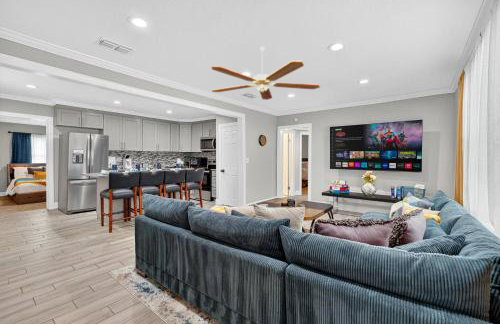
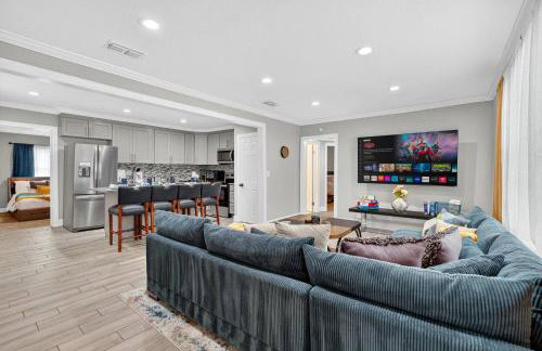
- ceiling fan (262, 70)
